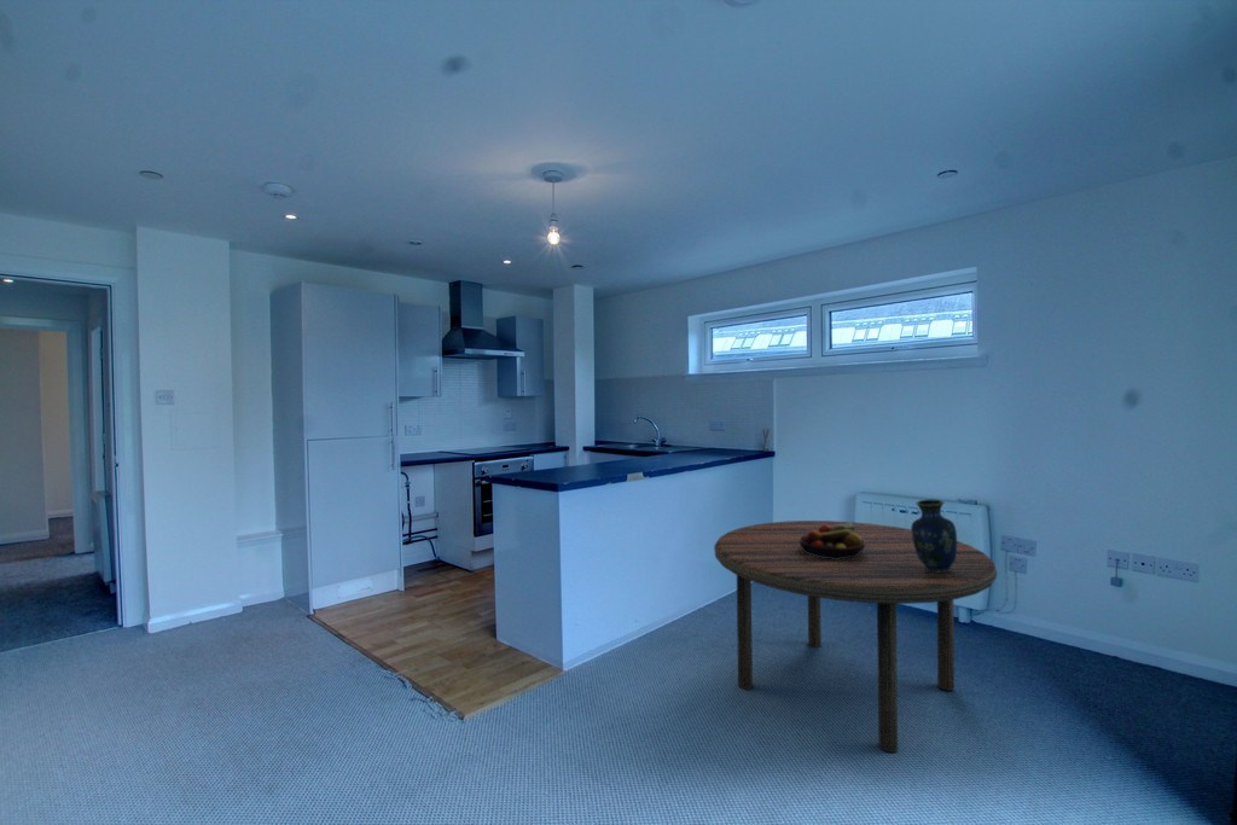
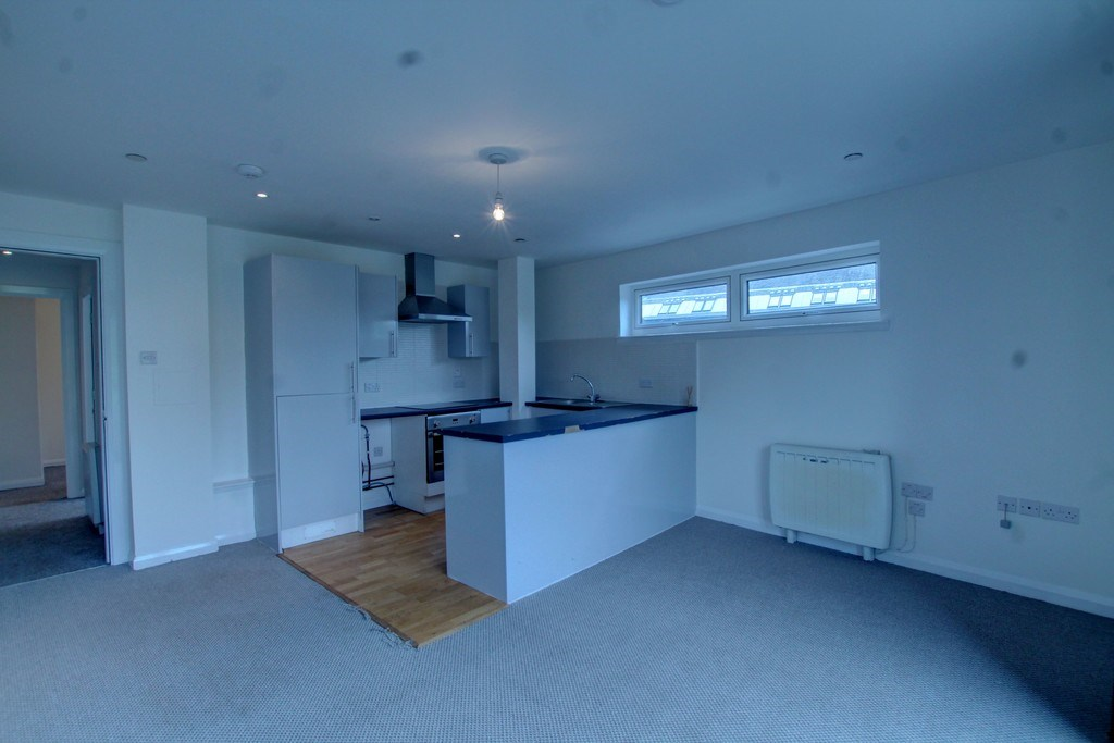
- fruit bowl (831, 536)
- vase (934, 534)
- dining table (846, 600)
